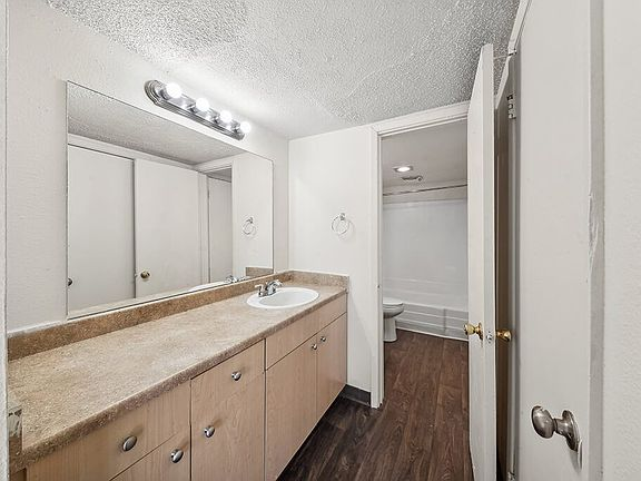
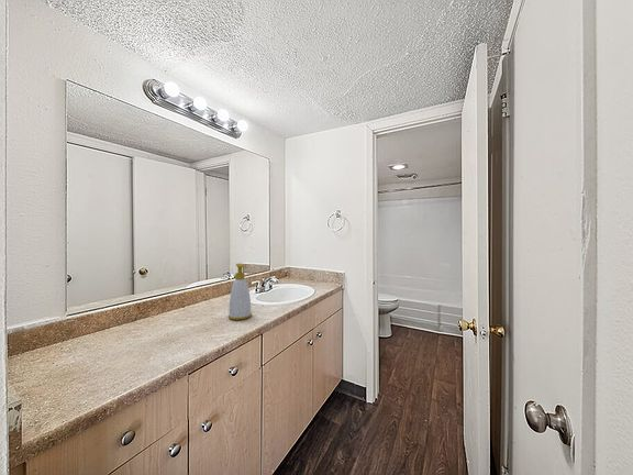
+ soap bottle (240, 289)
